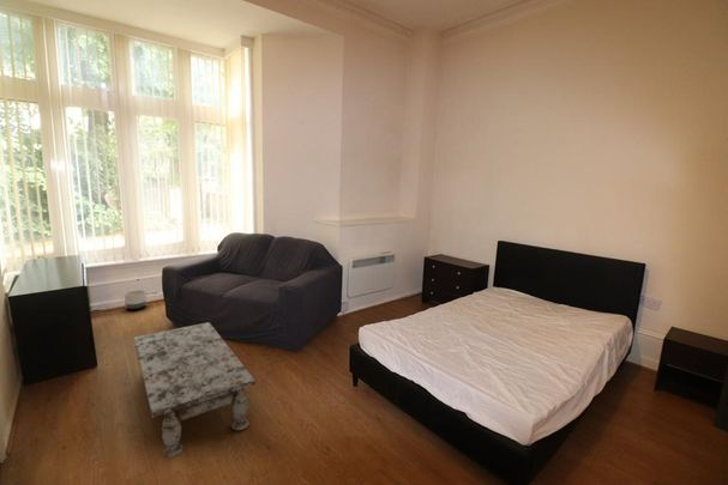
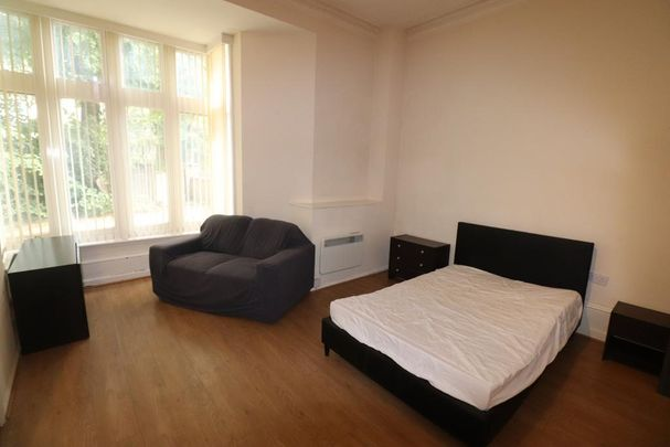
- planter (136, 299)
- coffee table (188, 375)
